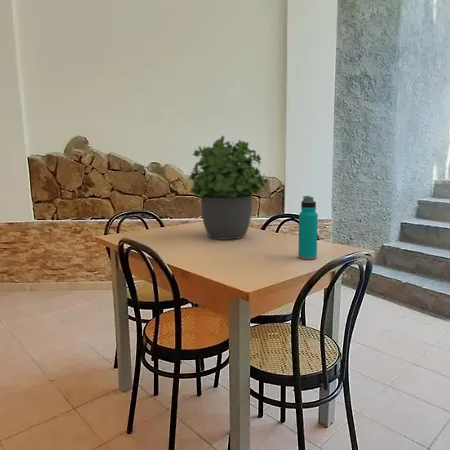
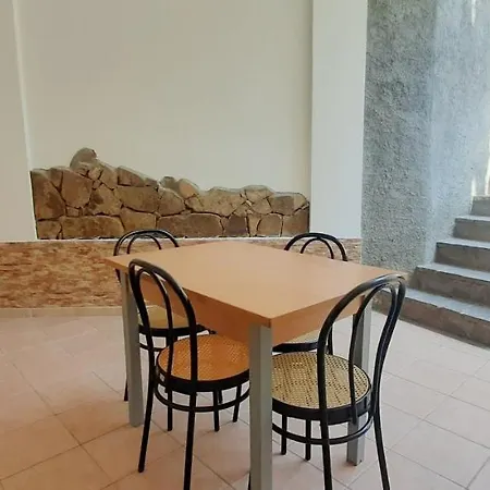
- potted plant (227, 187)
- water bottle (308, 227)
